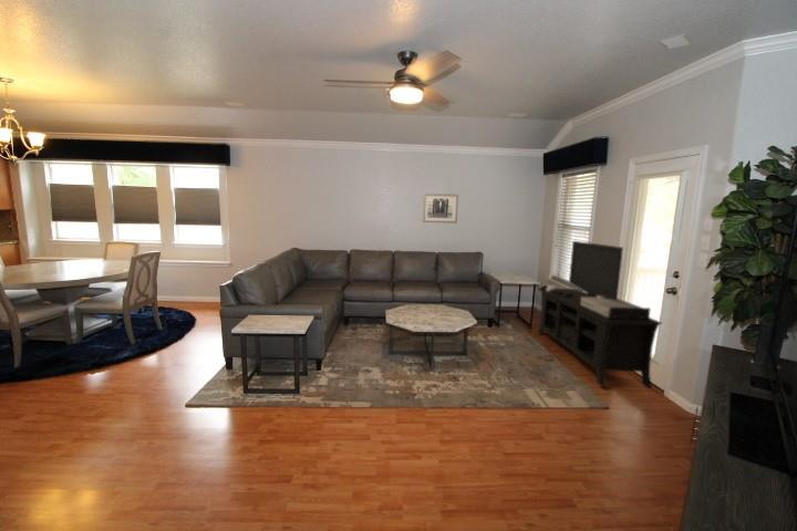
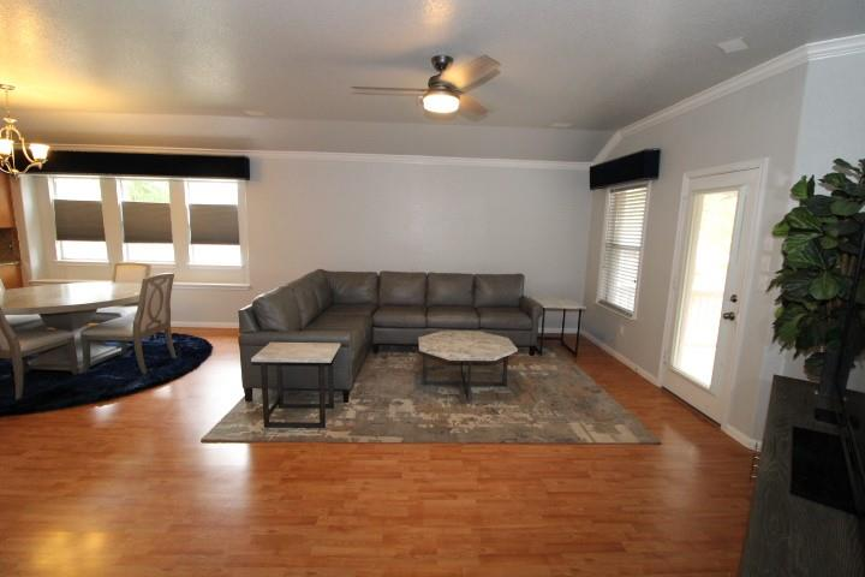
- media console (587, 301)
- wall art (439, 208)
